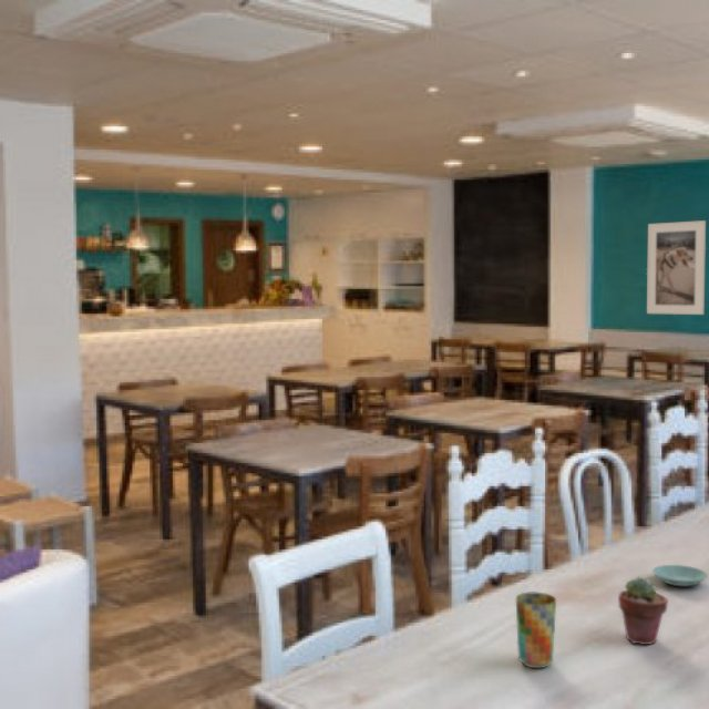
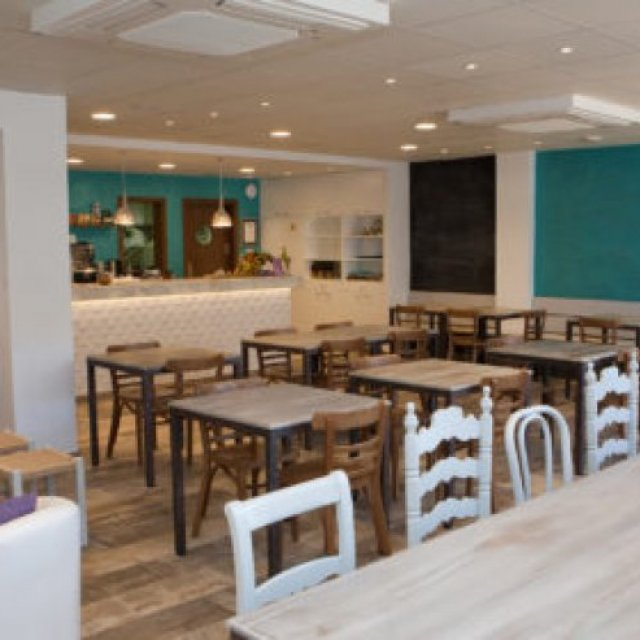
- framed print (675, 268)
- cup (535, 630)
- saucer (679, 577)
- potted succulent (641, 608)
